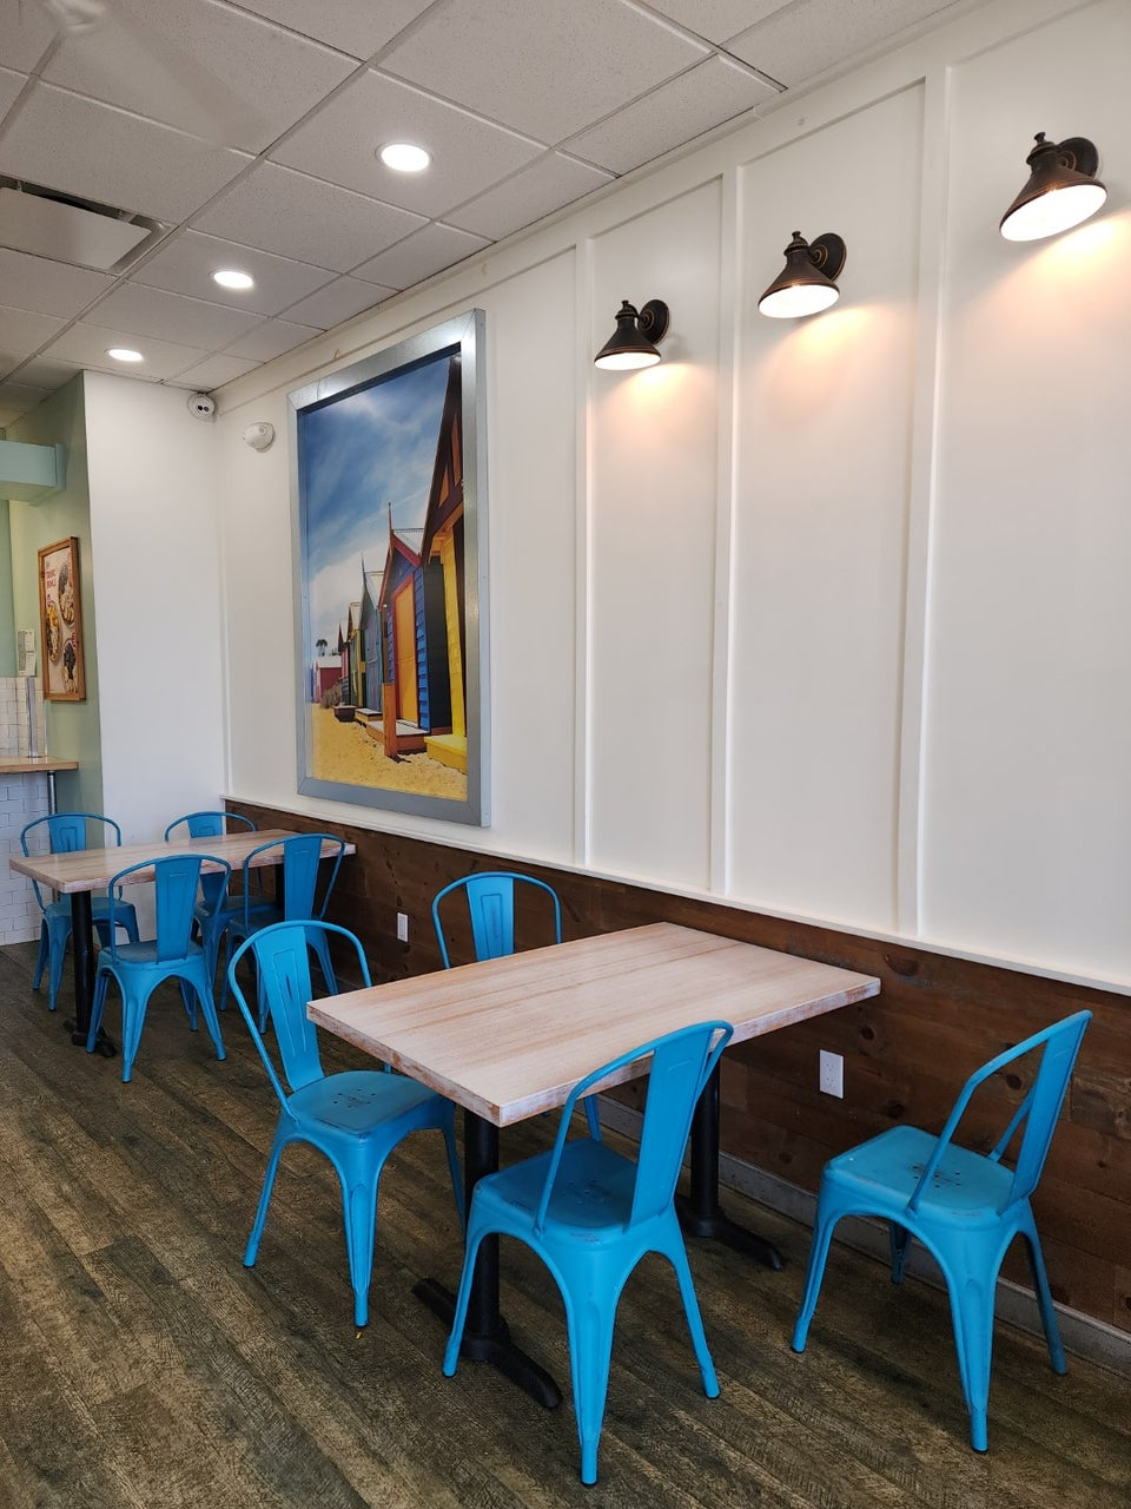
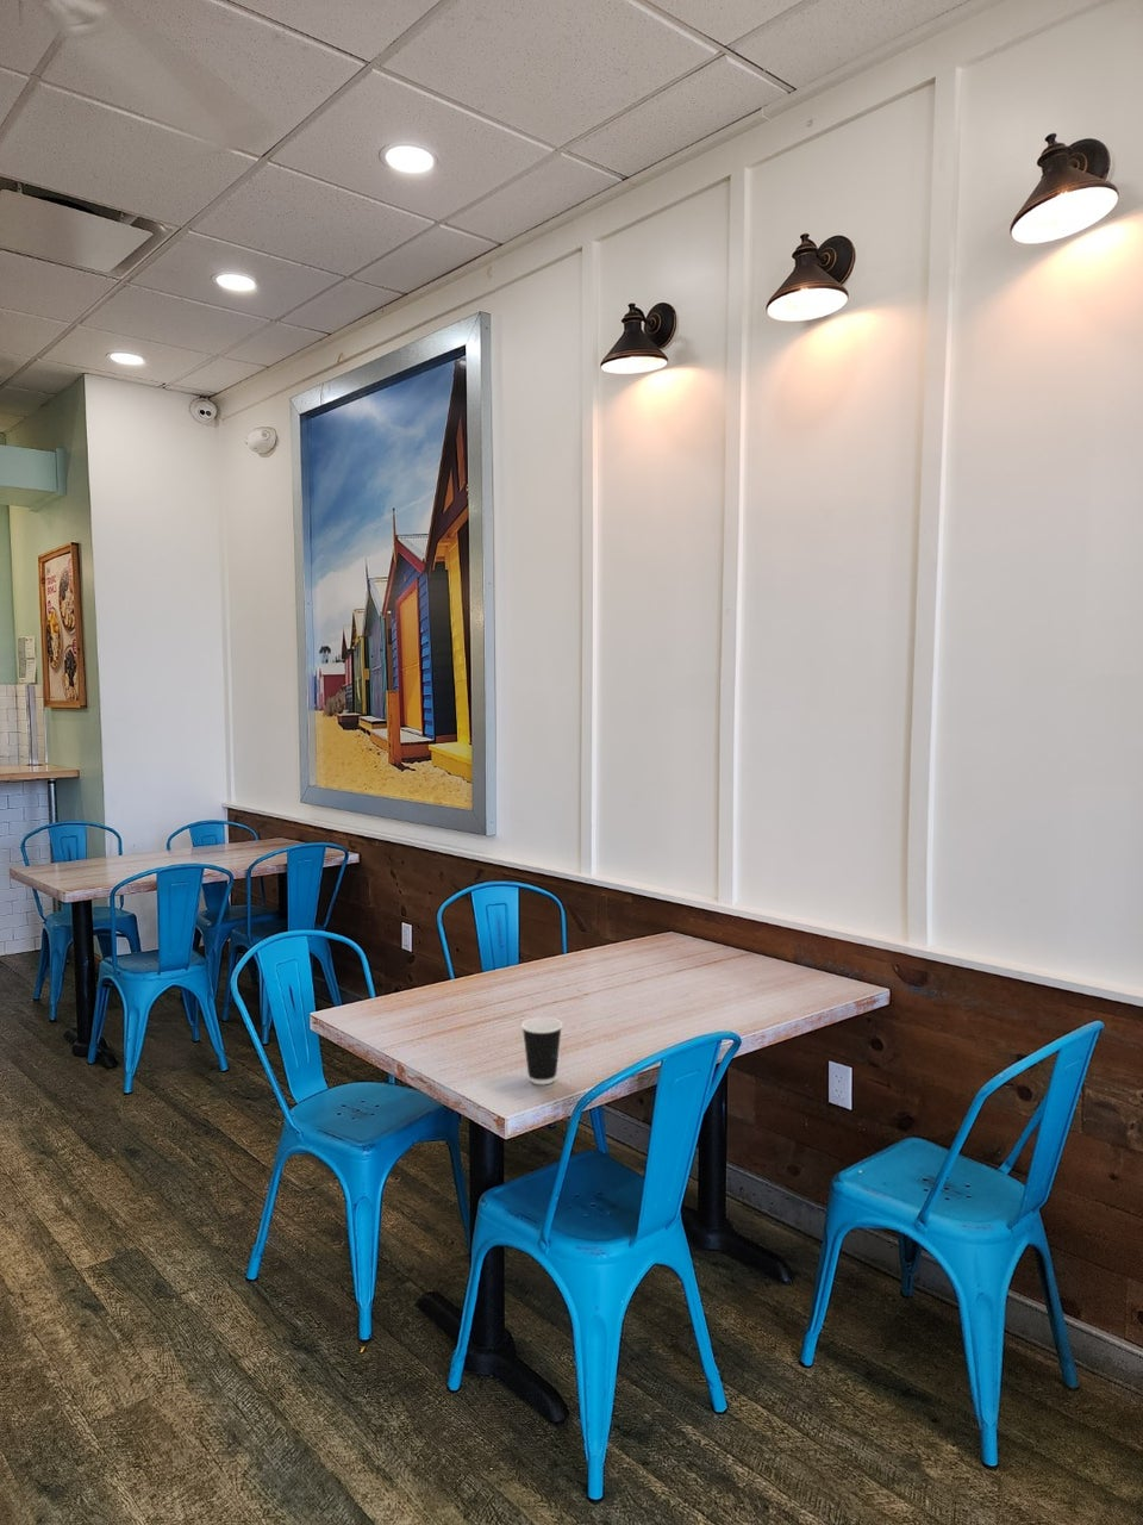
+ dixie cup (541, 1051)
